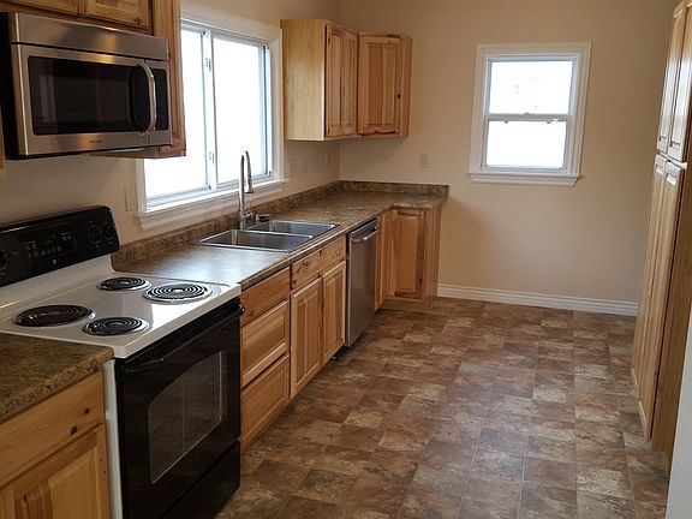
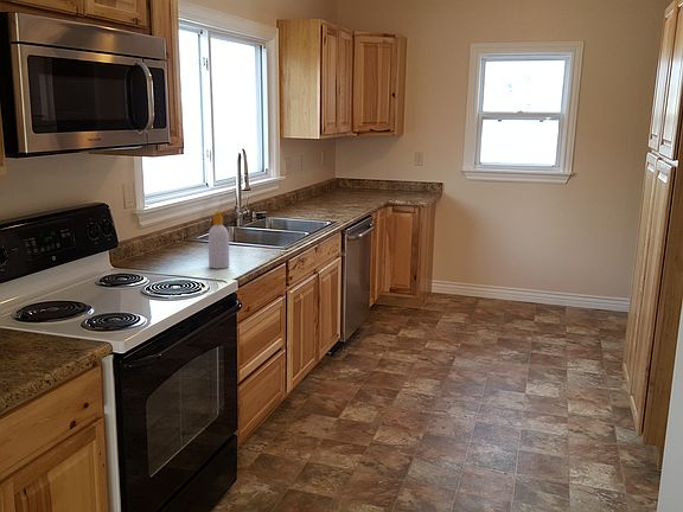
+ soap bottle (218, 238)
